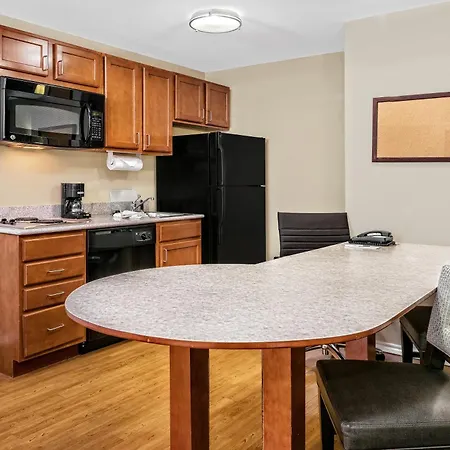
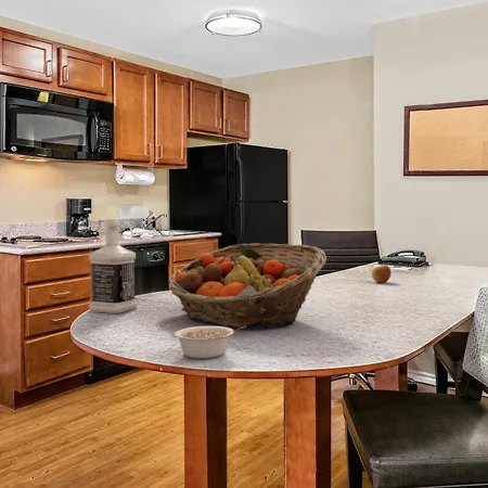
+ legume (206, 339)
+ apple (381, 272)
+ fruit basket (245, 281)
+ bottle (112, 265)
